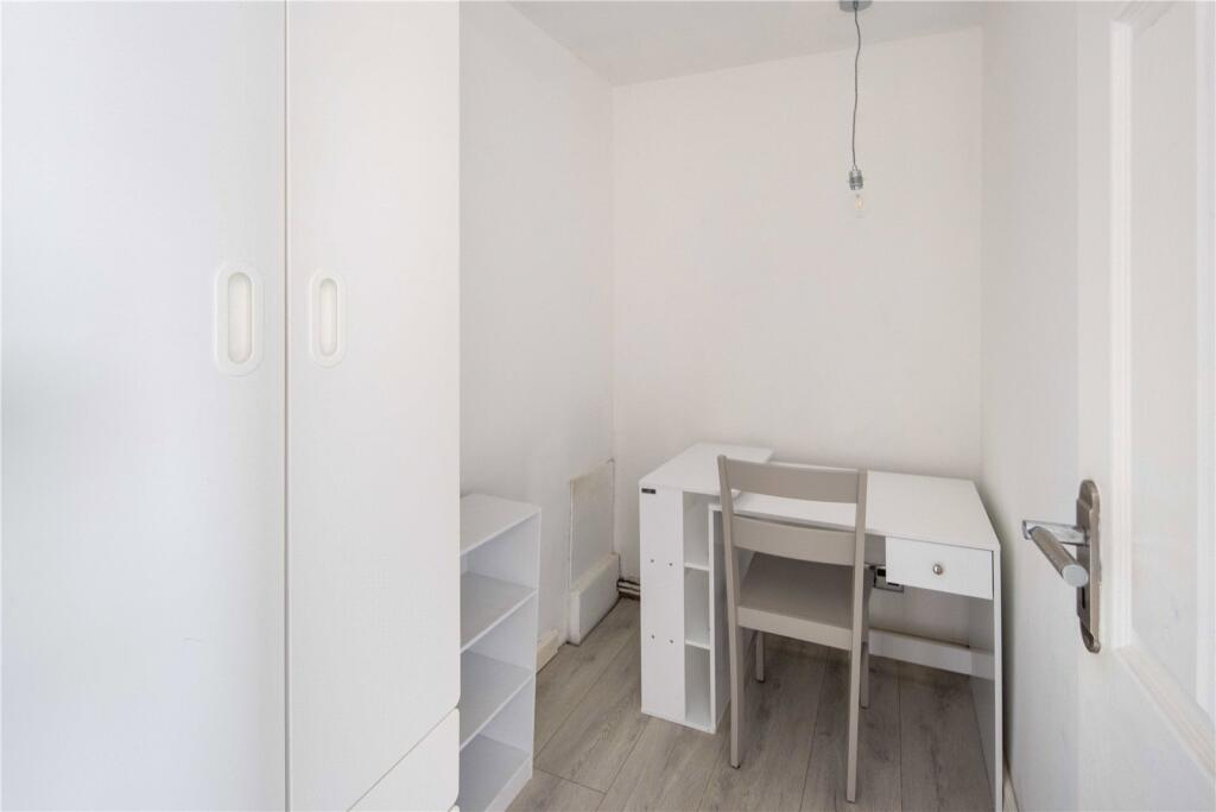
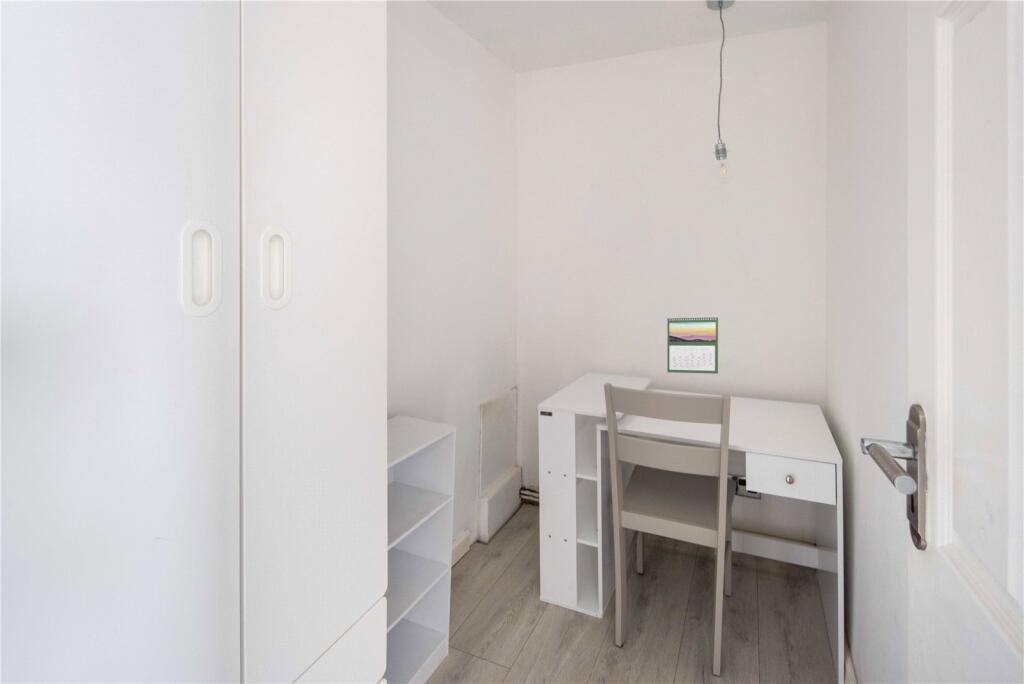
+ calendar (692, 344)
